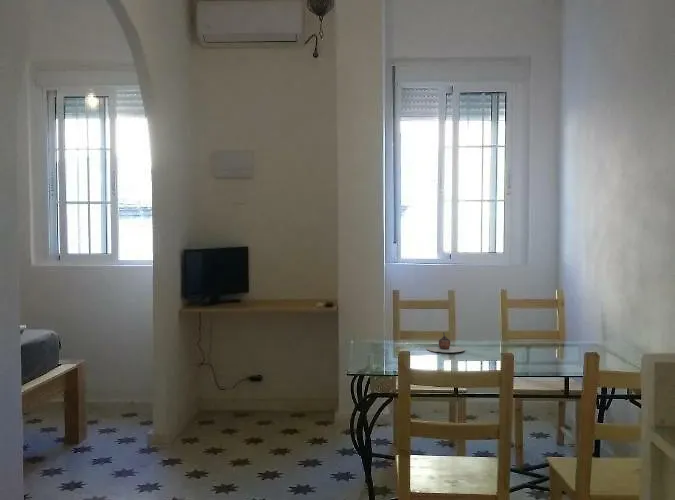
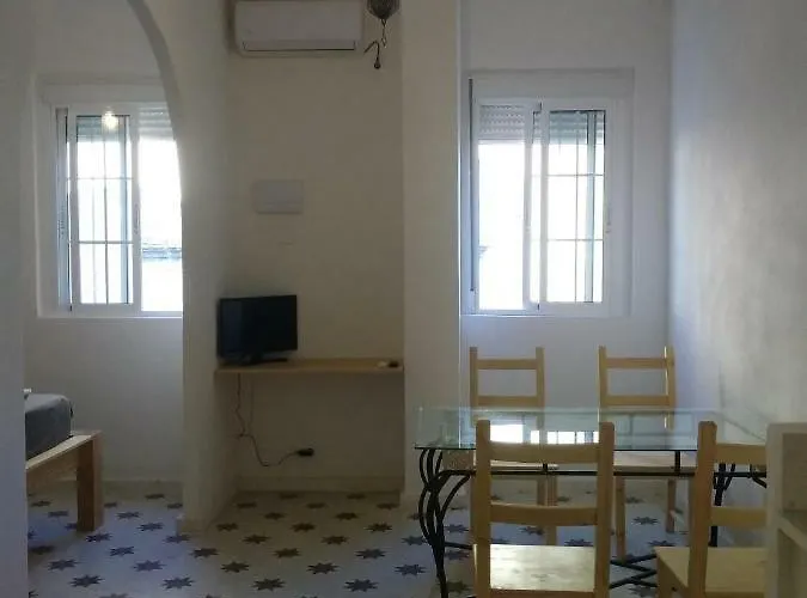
- teapot (445, 341)
